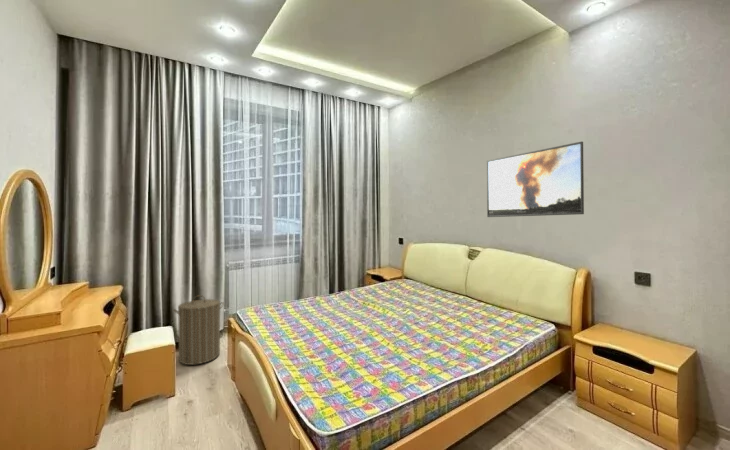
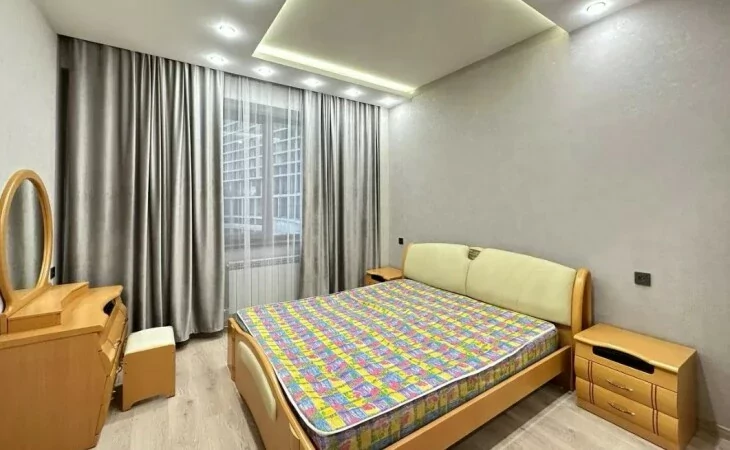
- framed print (529, 184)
- laundry hamper (199, 326)
